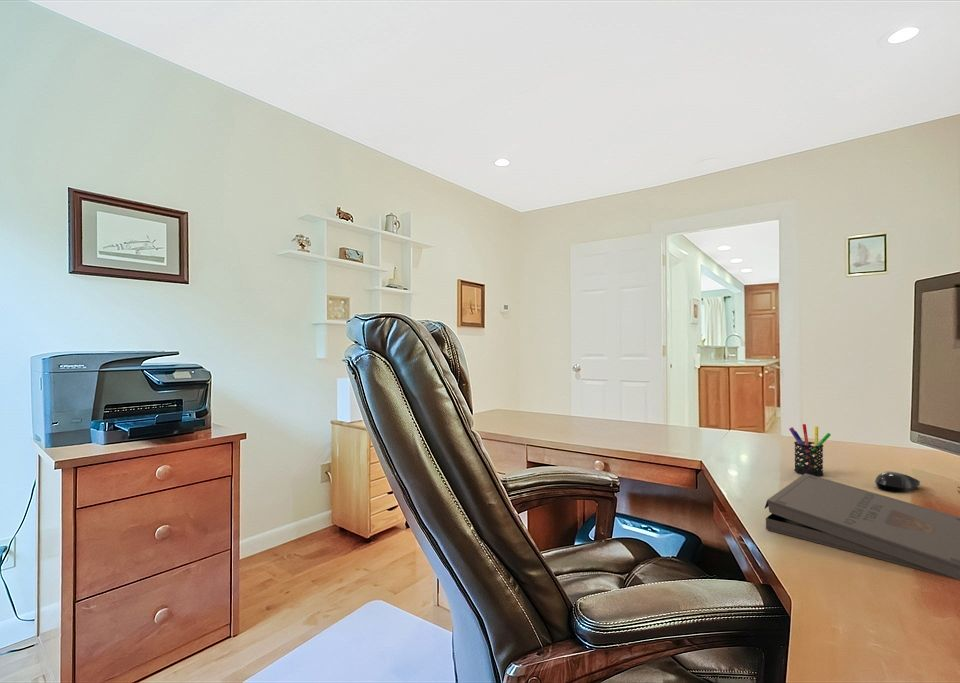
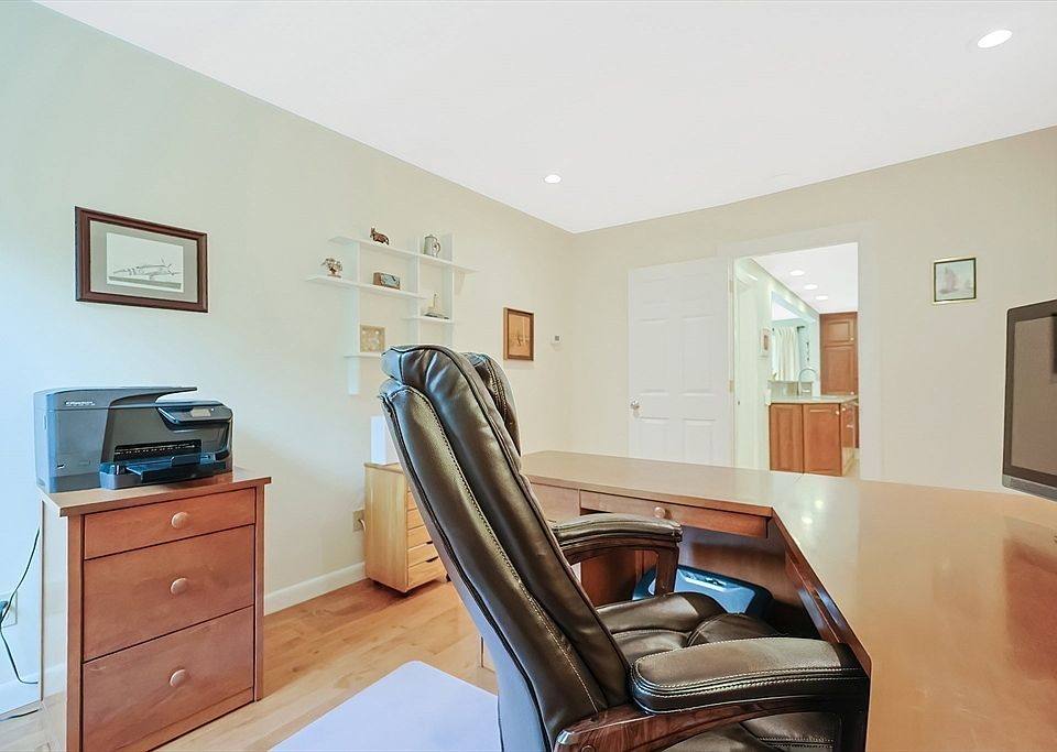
- pizza box (867, 515)
- pen holder (811, 448)
- computer mouse (897, 479)
